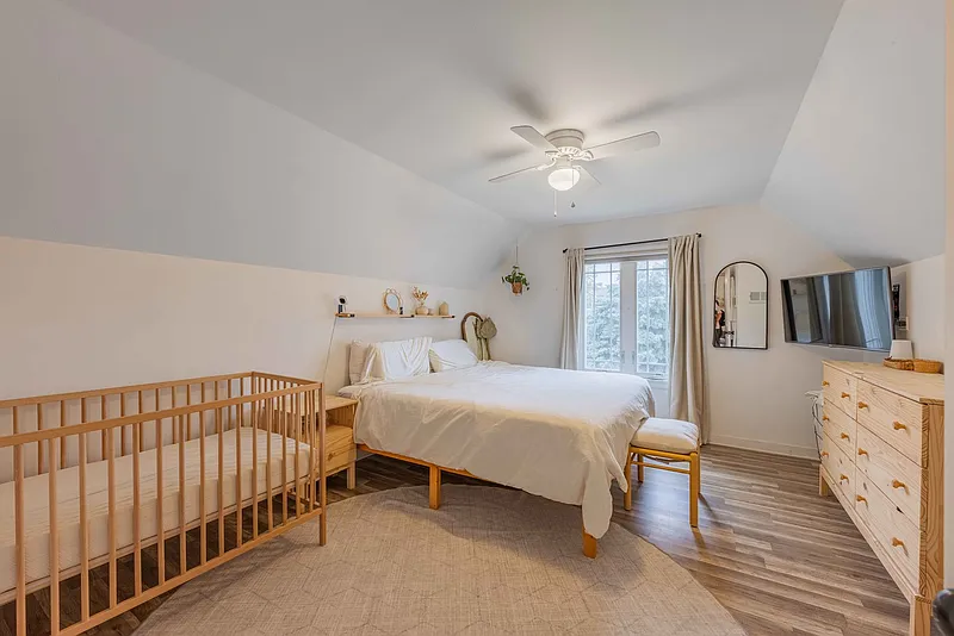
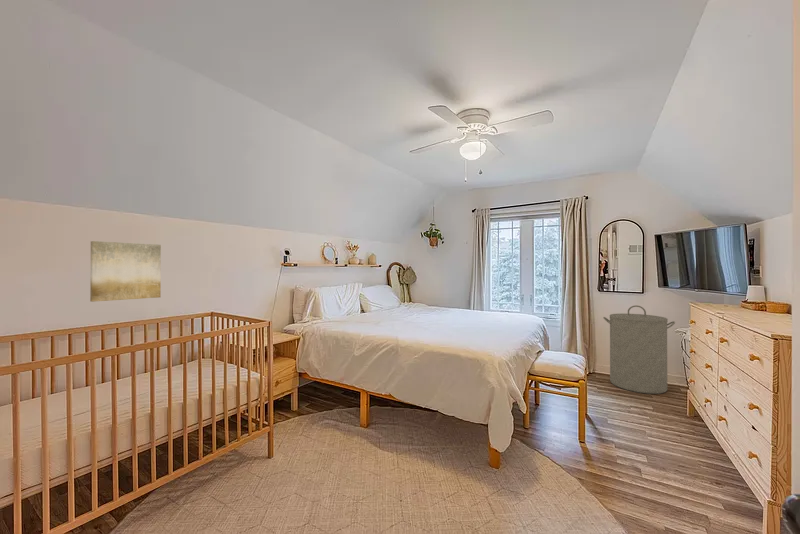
+ wall art (127, 271)
+ laundry hamper (637, 345)
